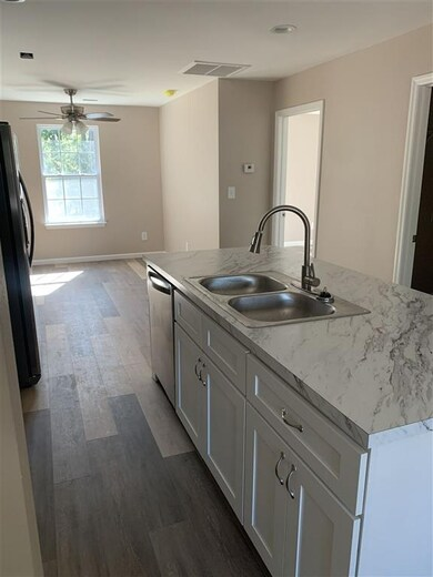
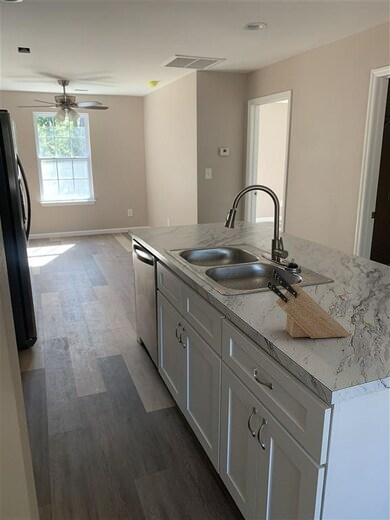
+ knife block (307, 302)
